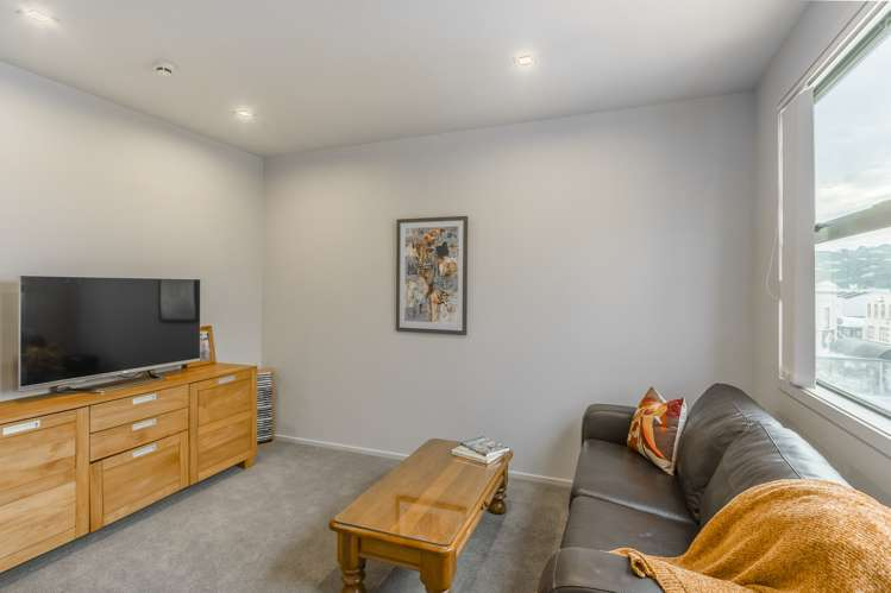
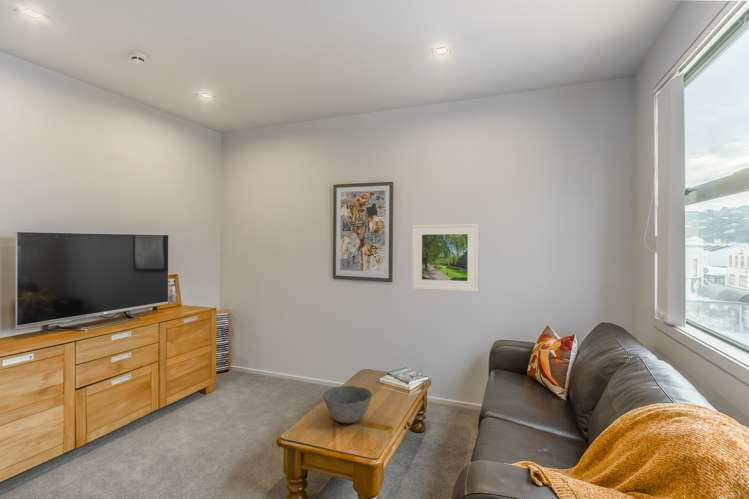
+ bowl (347, 407)
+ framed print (444, 257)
